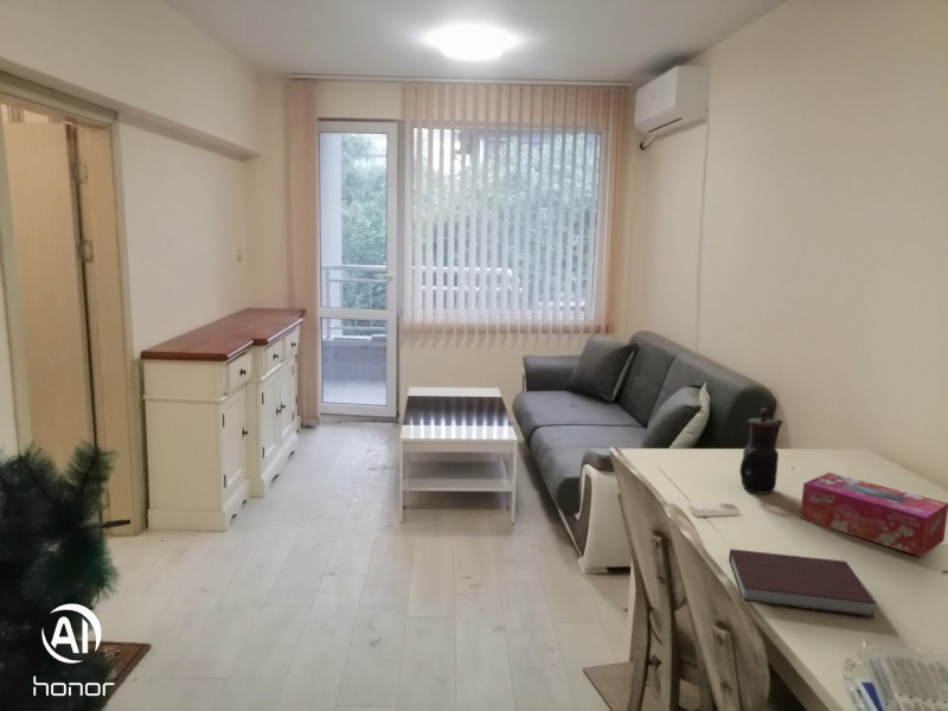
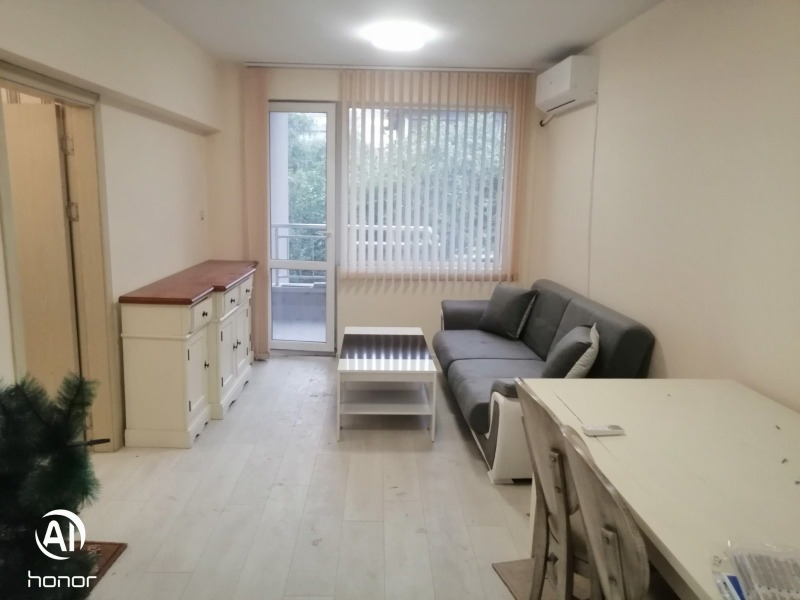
- notebook (796, 579)
- teapot (761, 449)
- tissue box (871, 511)
